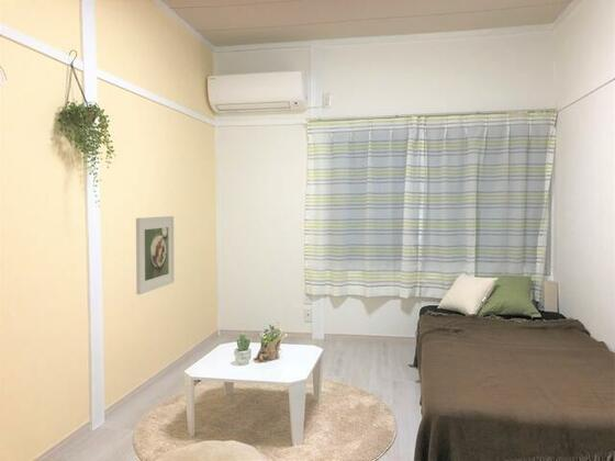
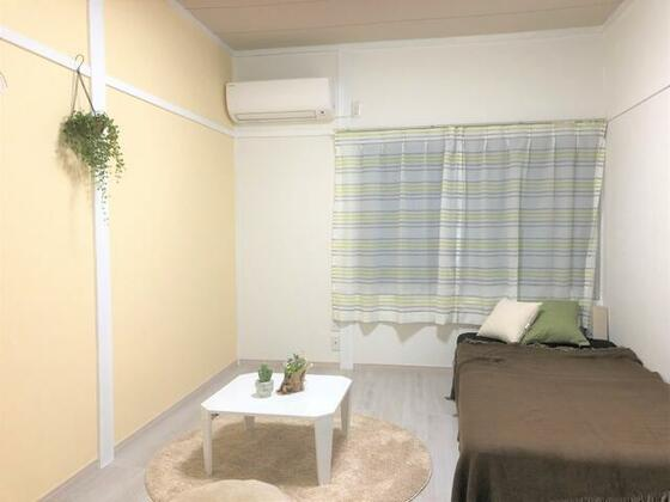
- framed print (156, 252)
